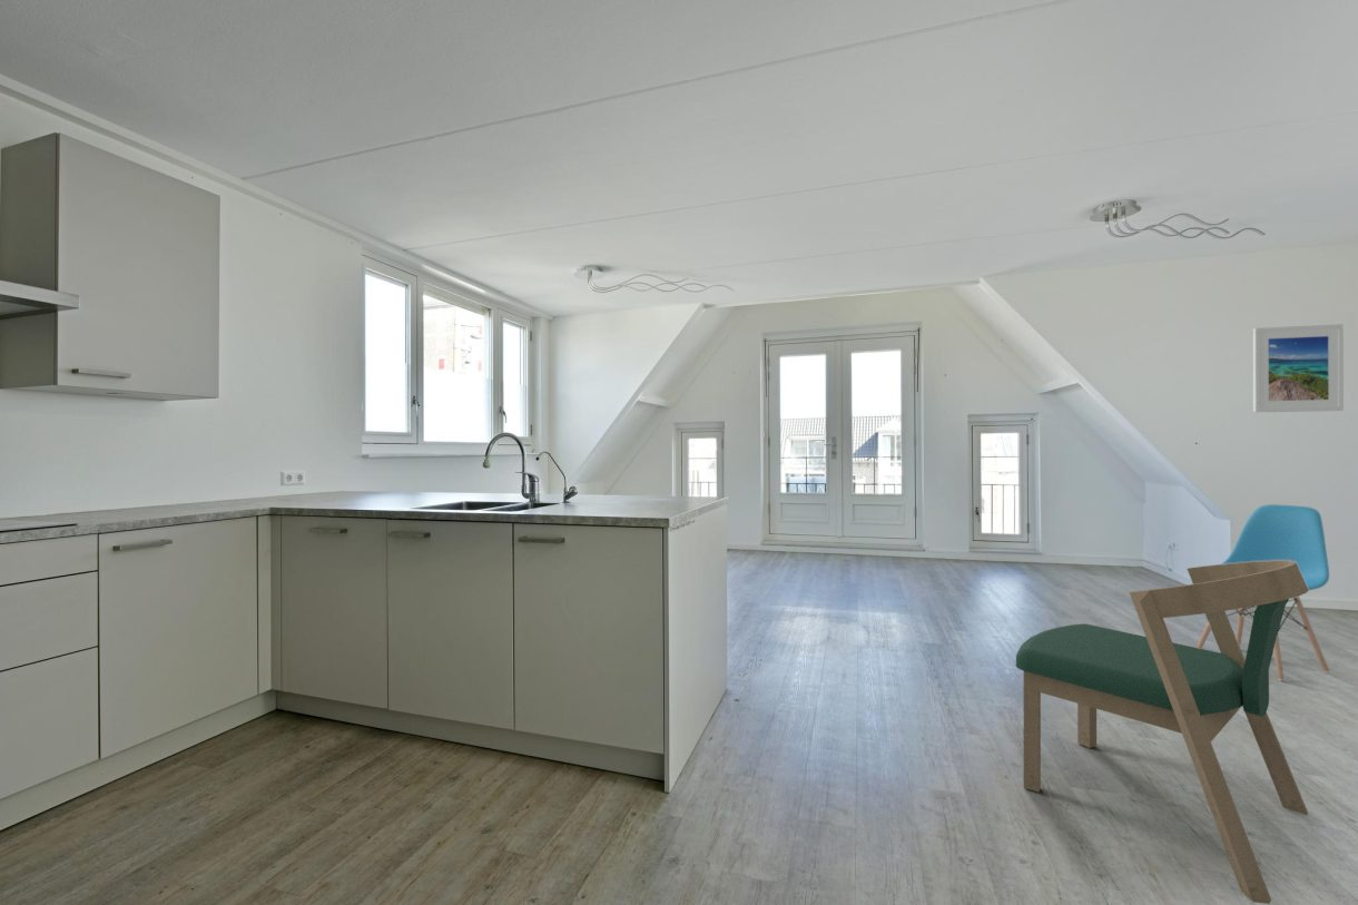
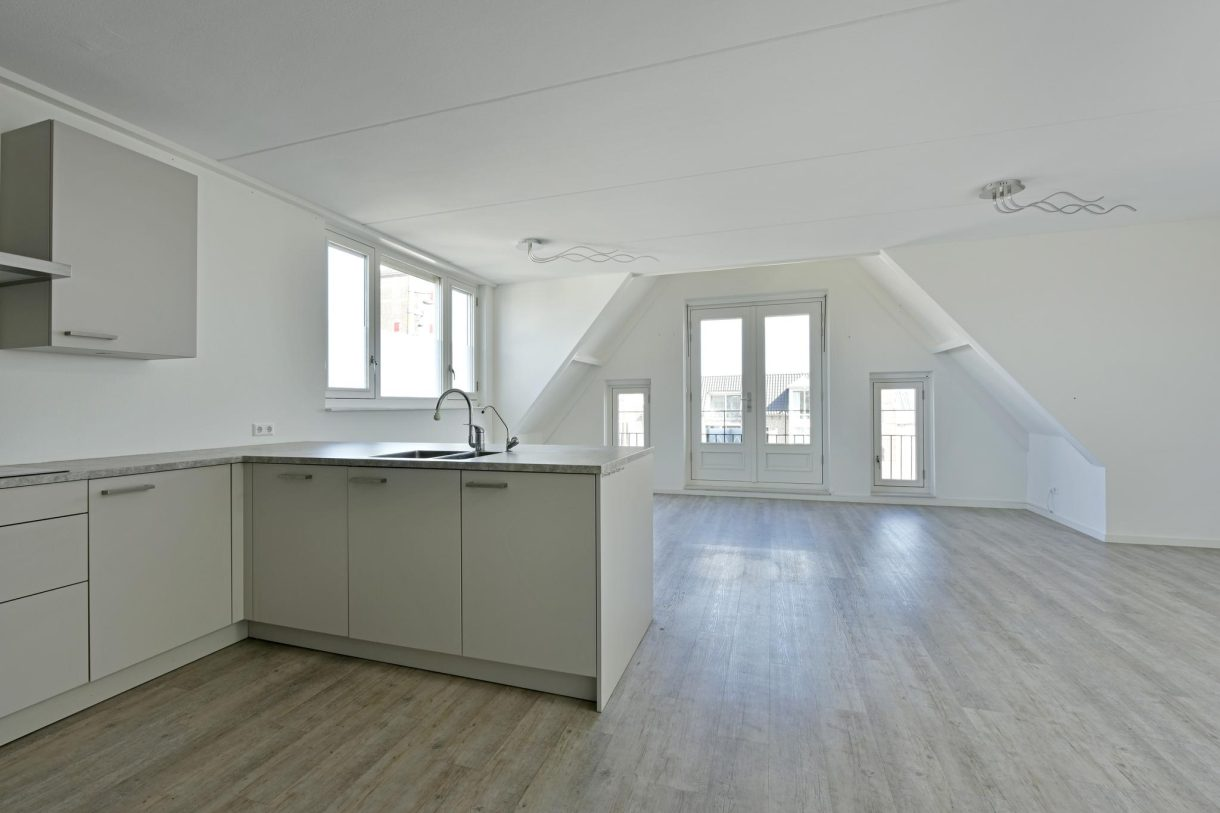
- dining chair (1150, 673)
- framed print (1297, 368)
- chair (1254, 606)
